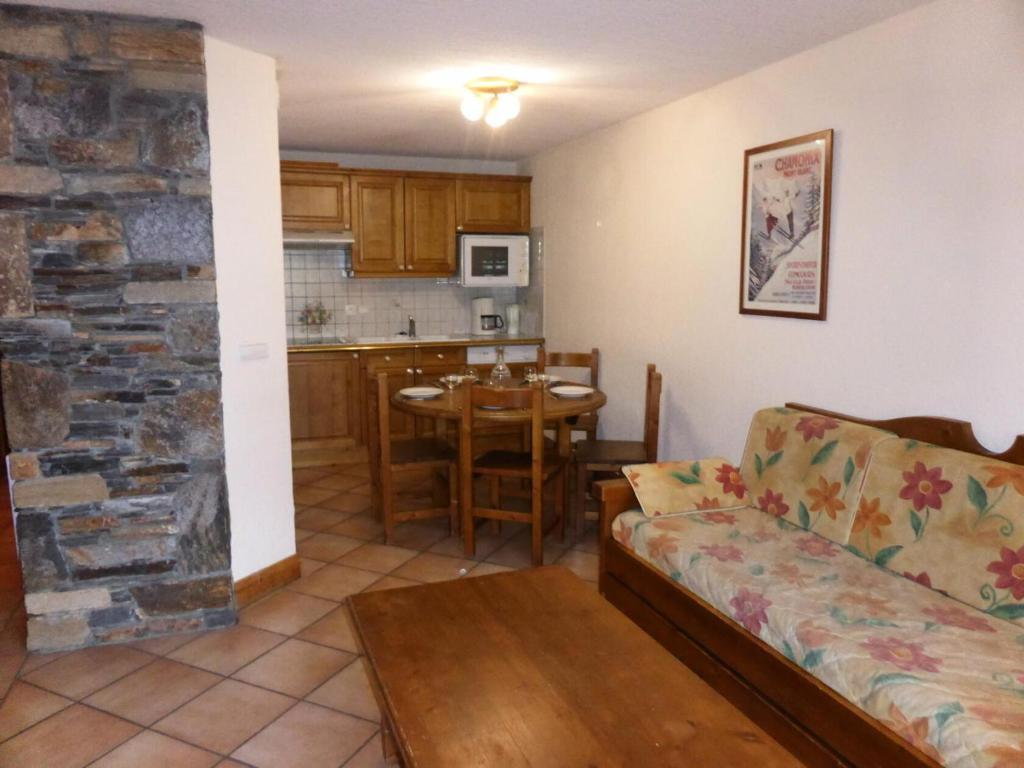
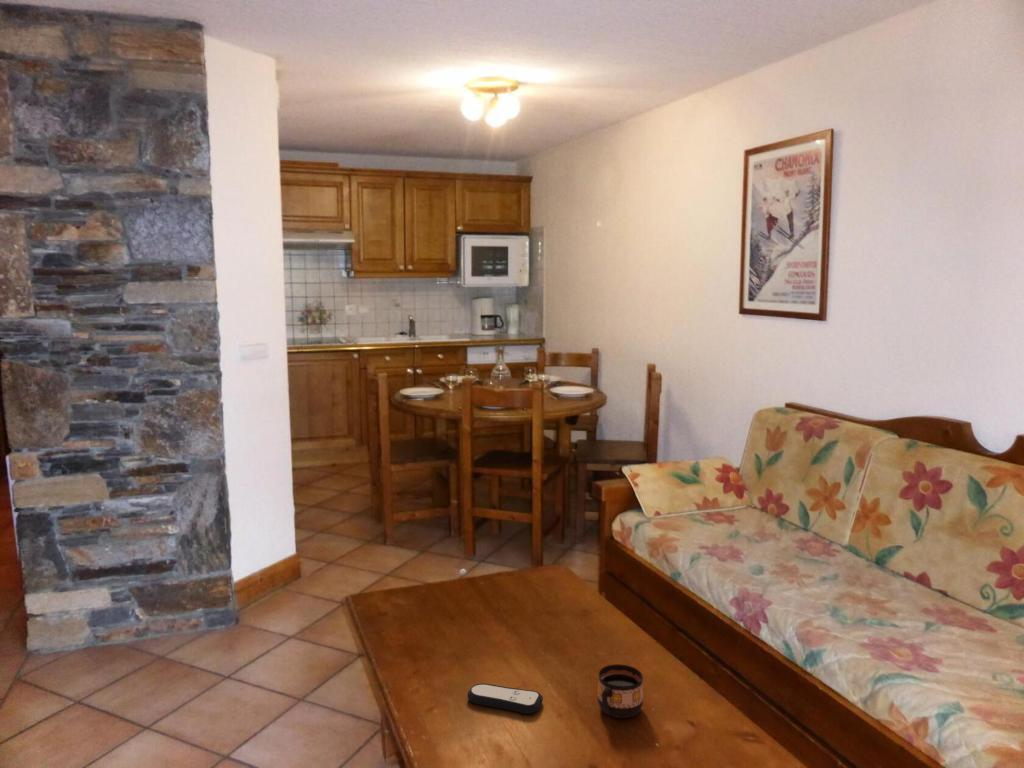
+ remote control (504, 697)
+ cup (617, 692)
